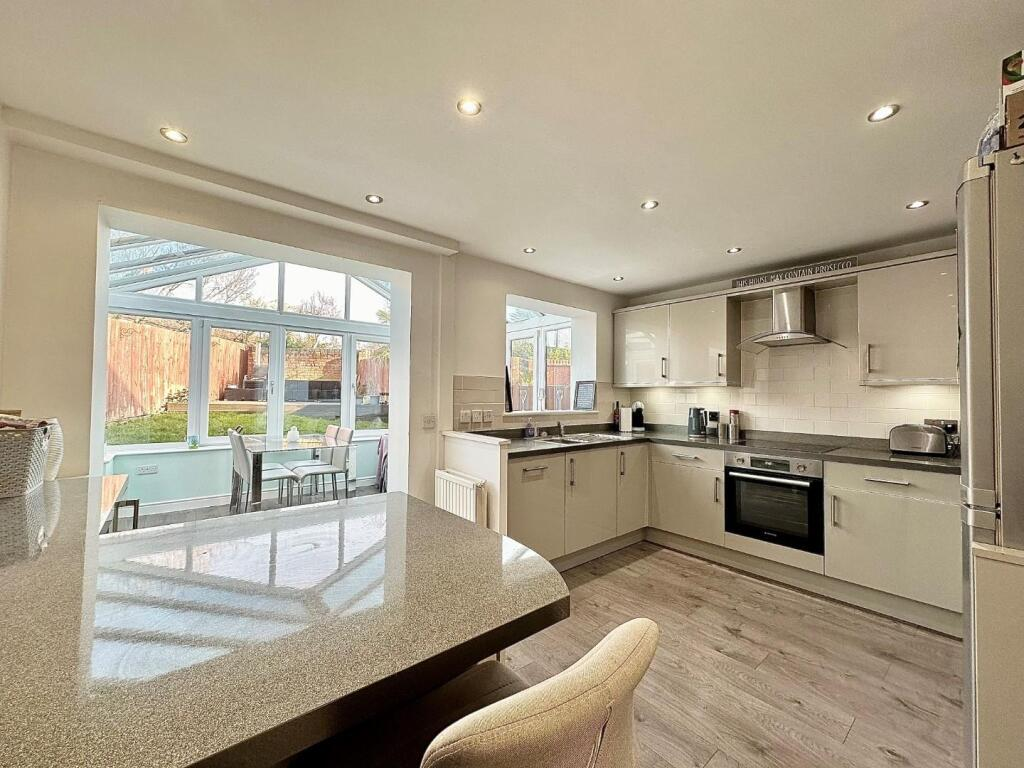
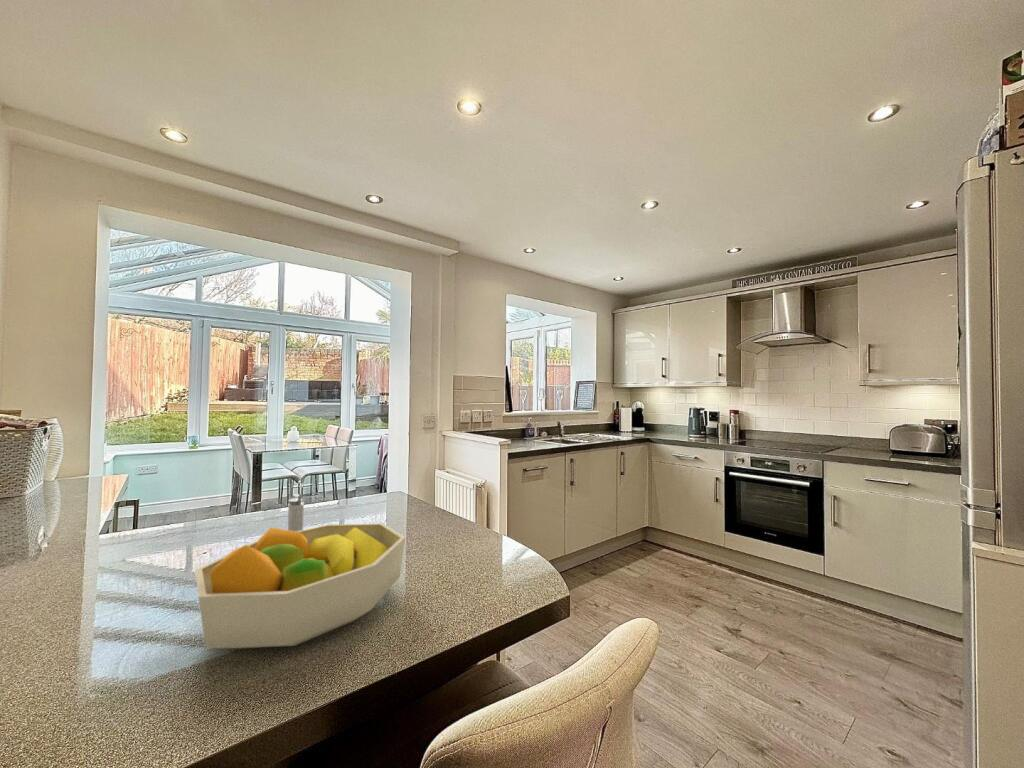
+ fruit bowl (311, 567)
+ shaker (295, 515)
